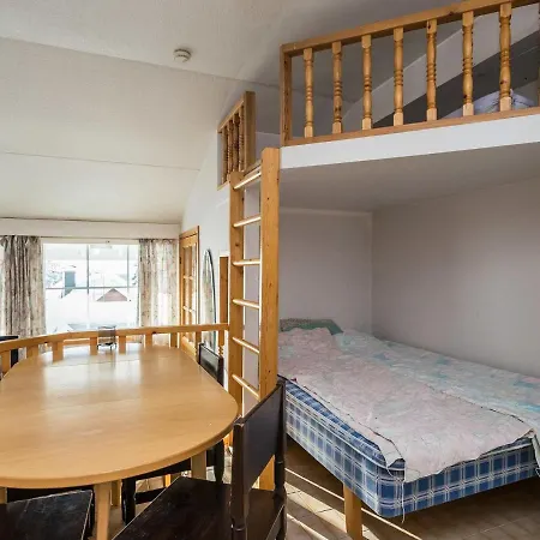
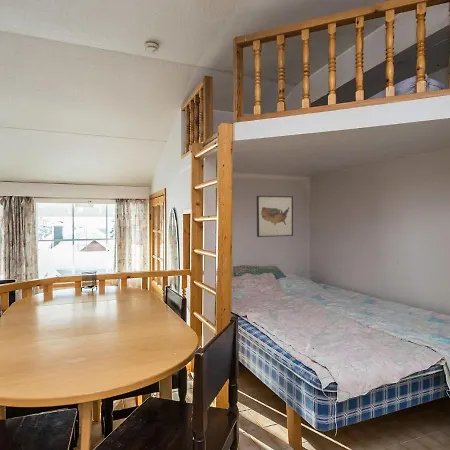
+ wall art (275, 216)
